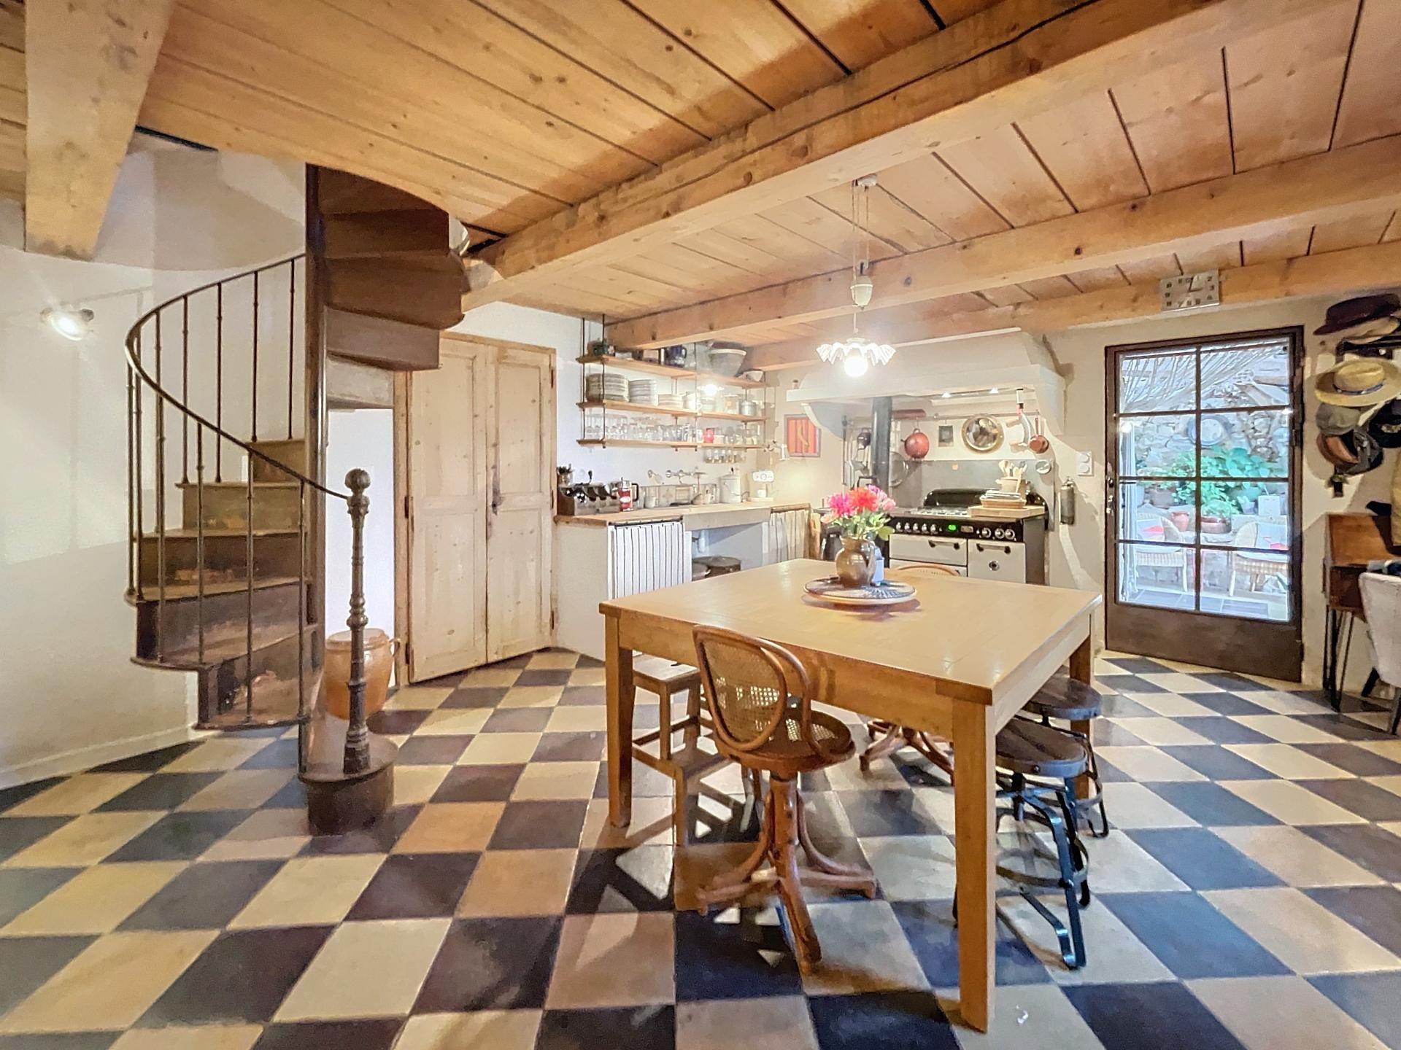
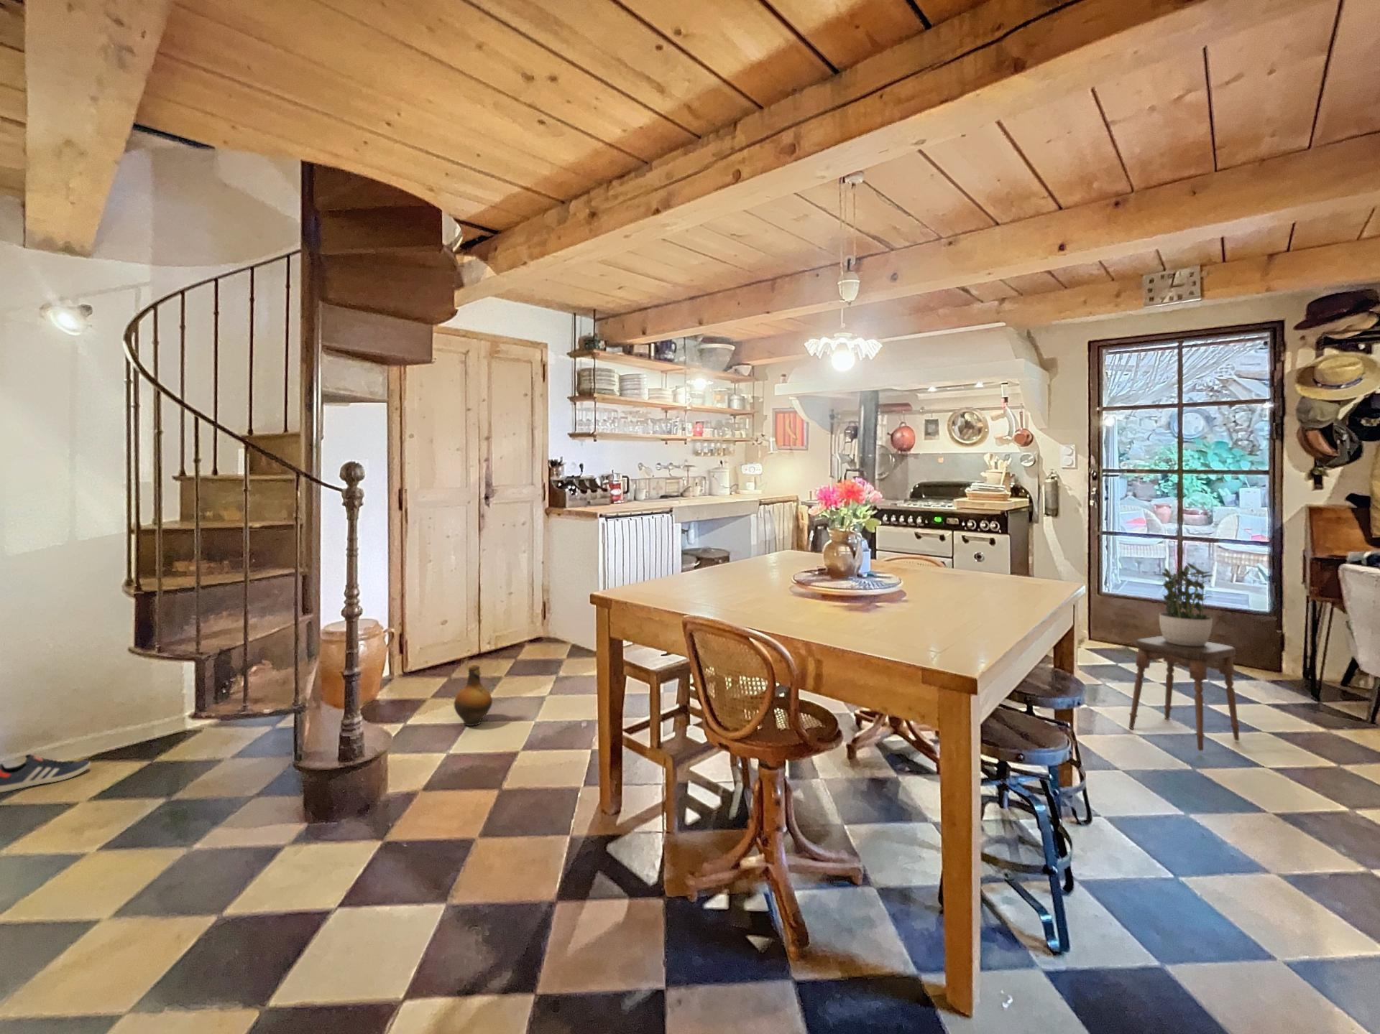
+ ceramic jug (473, 694)
+ stool (1194, 689)
+ potted plant (1181, 601)
+ sneaker (43, 766)
